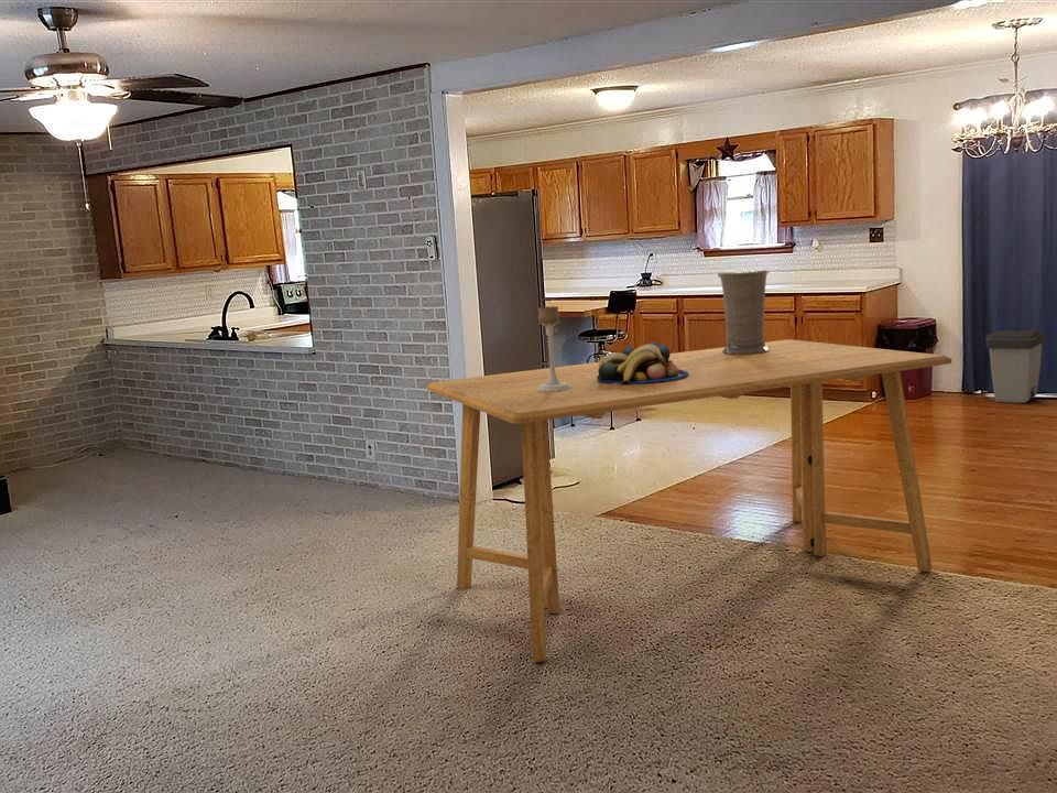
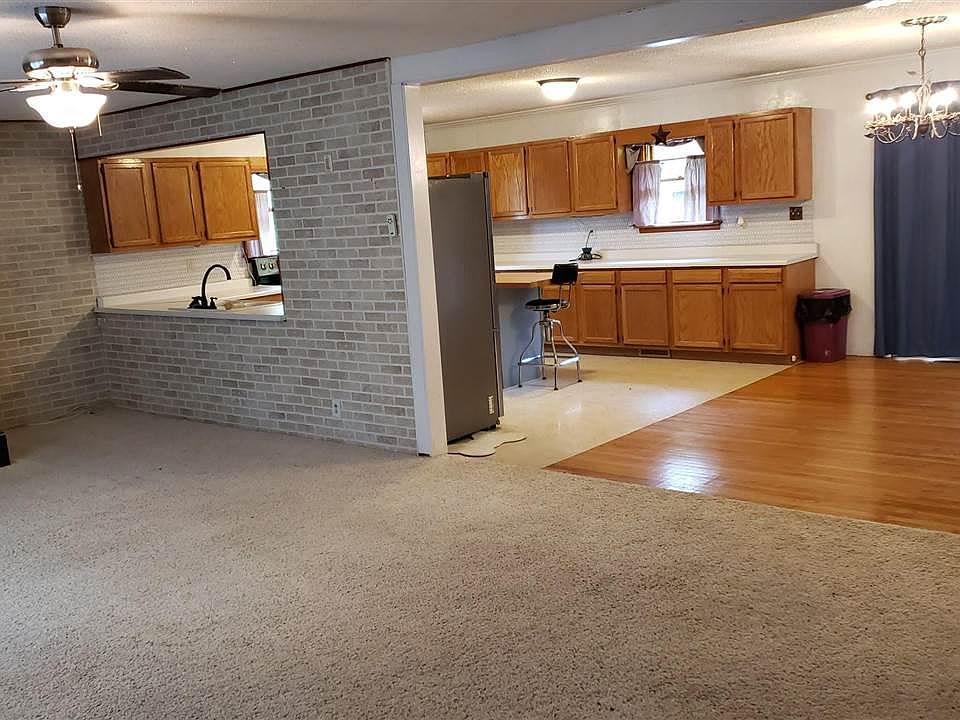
- candle holder (551, 347)
- dining table (672, 402)
- trash can (1014, 366)
- vase (744, 311)
- fruit bowl (641, 360)
